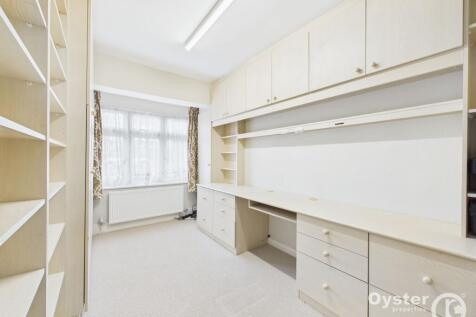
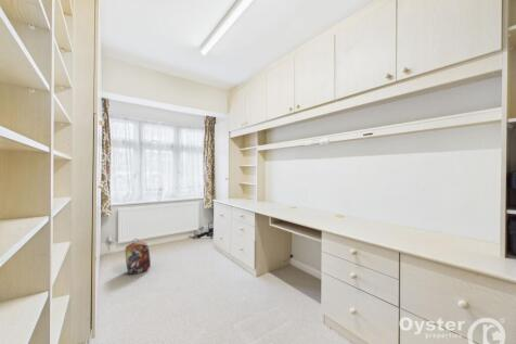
+ backpack (138, 255)
